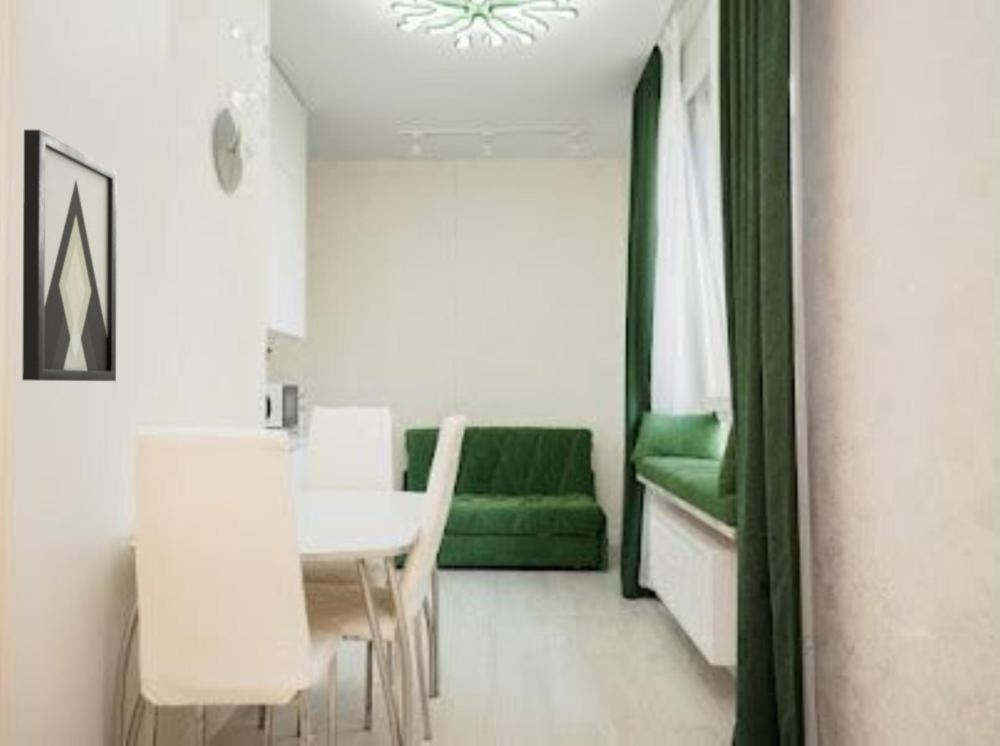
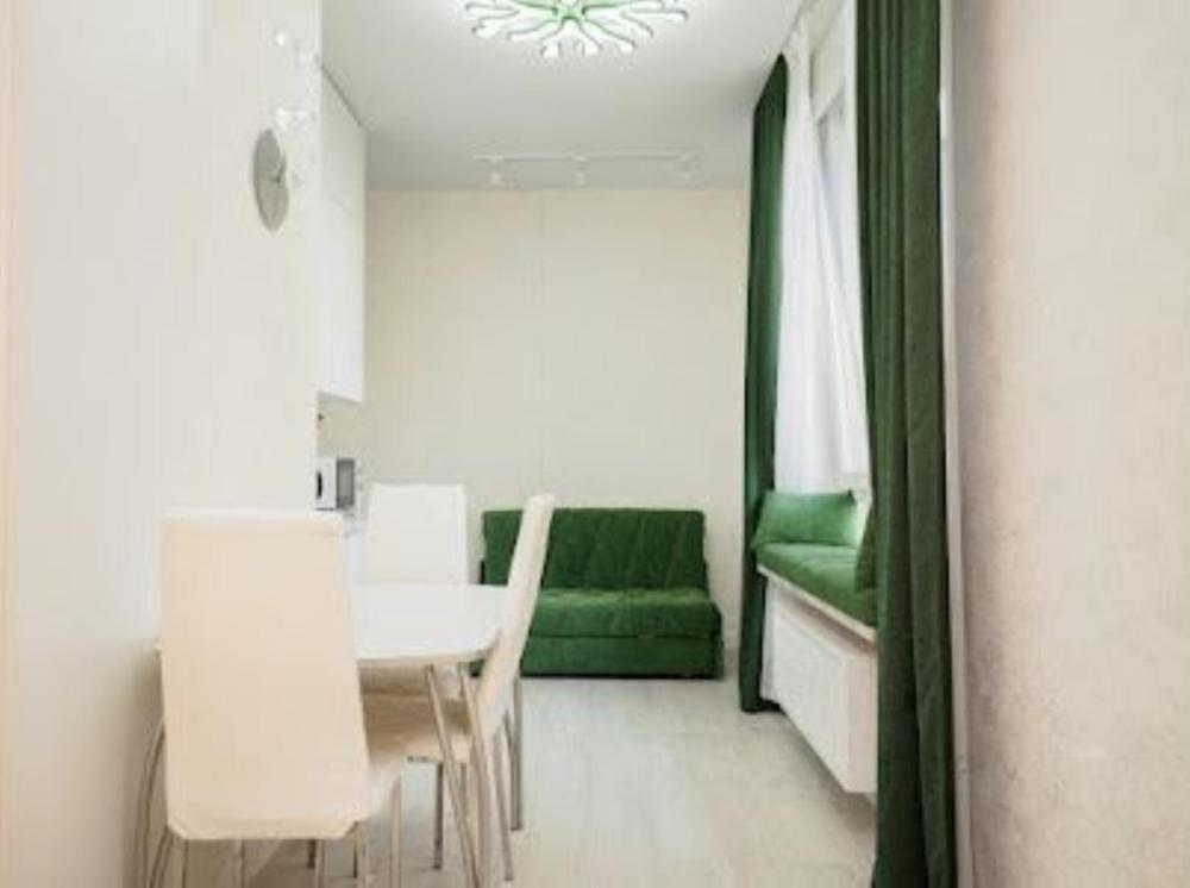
- wall art (74, 266)
